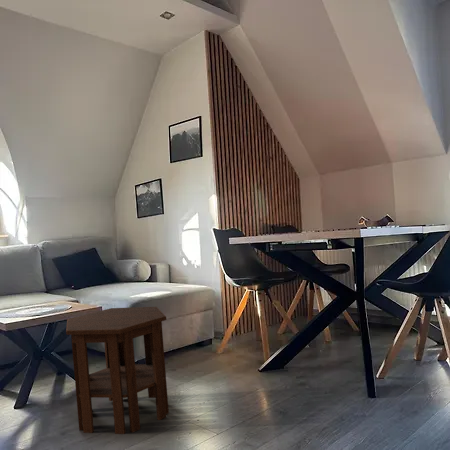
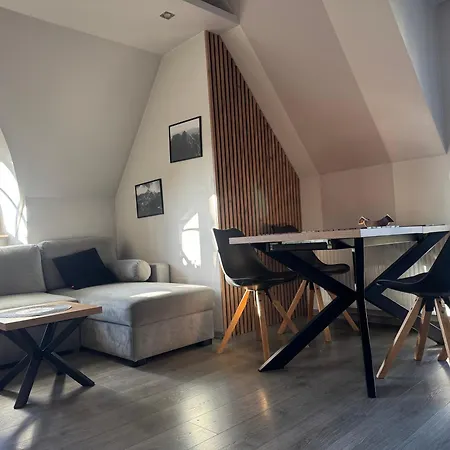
- side table (119, 365)
